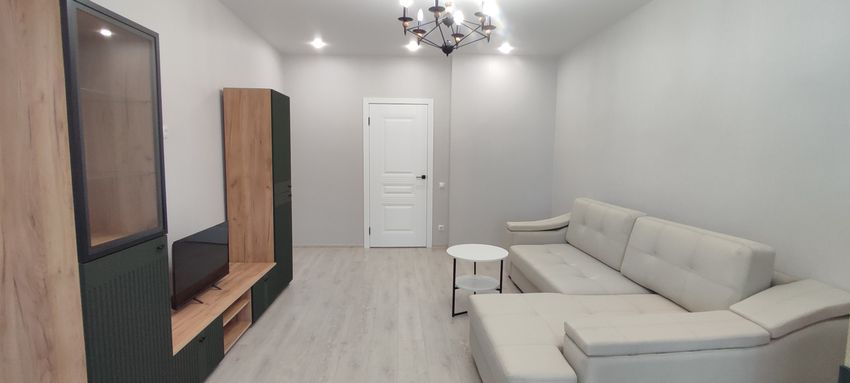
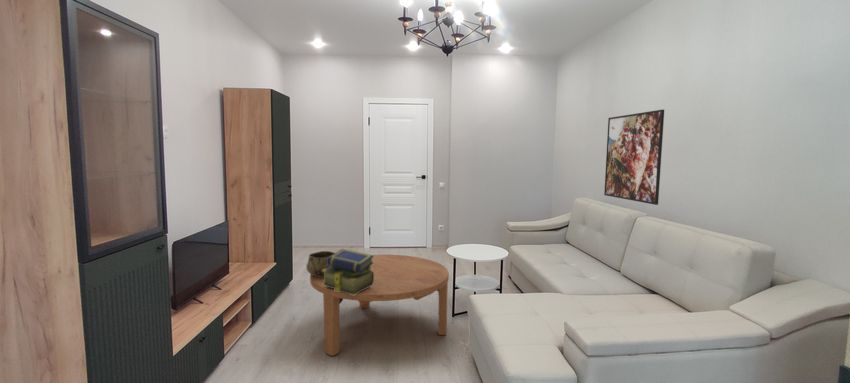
+ coffee table (380, 300)
+ stack of books (350, 270)
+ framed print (630, 157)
+ decorative bowl (322, 264)
